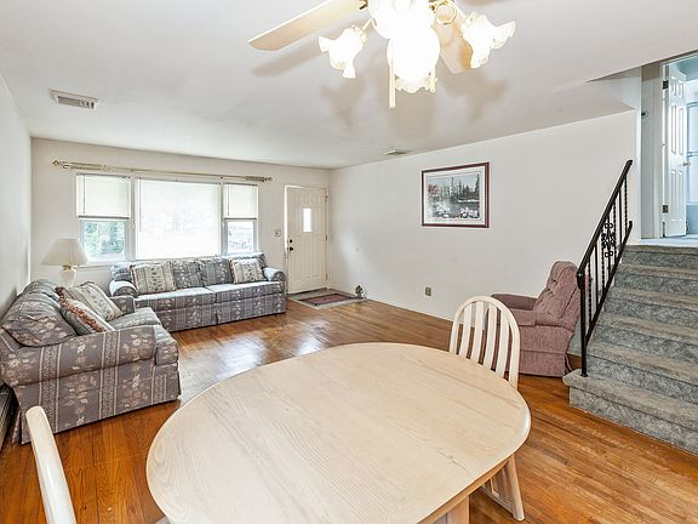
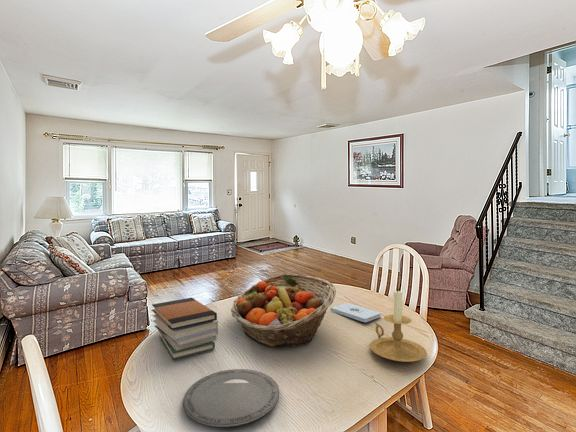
+ notepad (355, 311)
+ candle holder (397, 321)
+ book stack (184, 325)
+ plate (232, 395)
+ fruit basket (282, 306)
